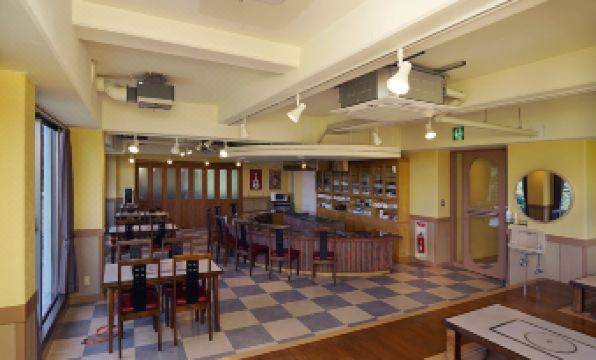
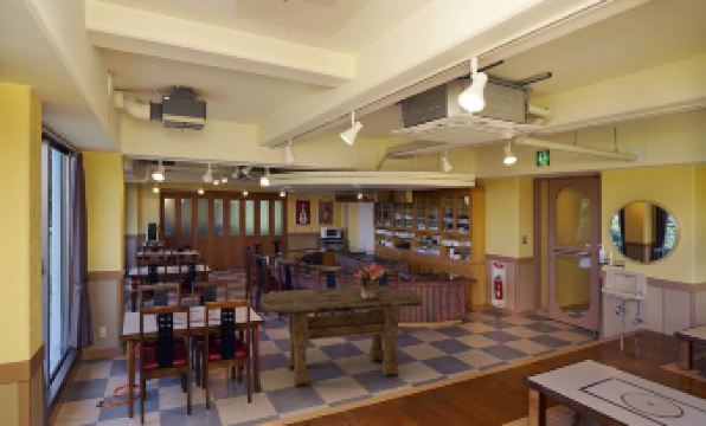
+ bouquet (368, 280)
+ dining table (341, 333)
